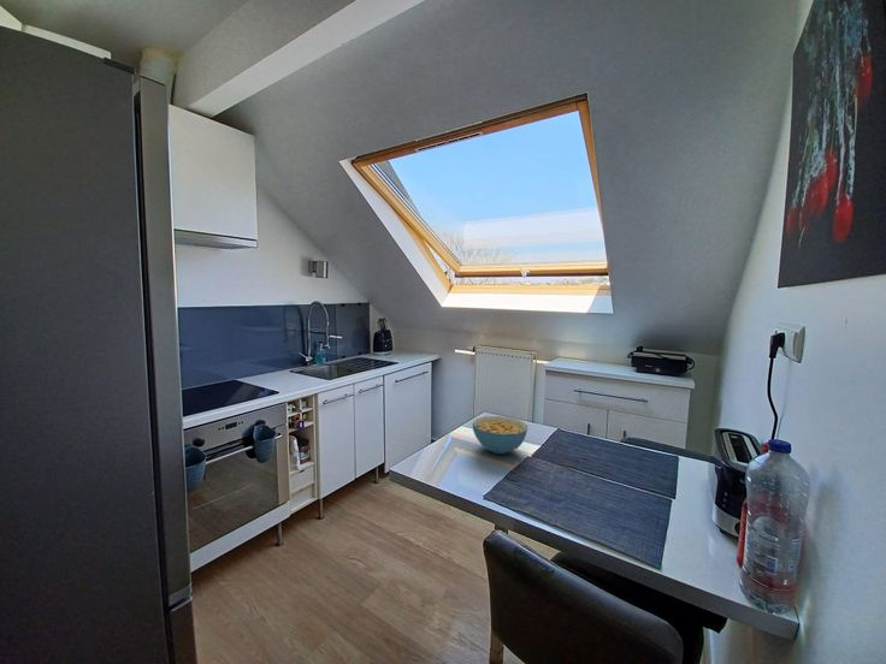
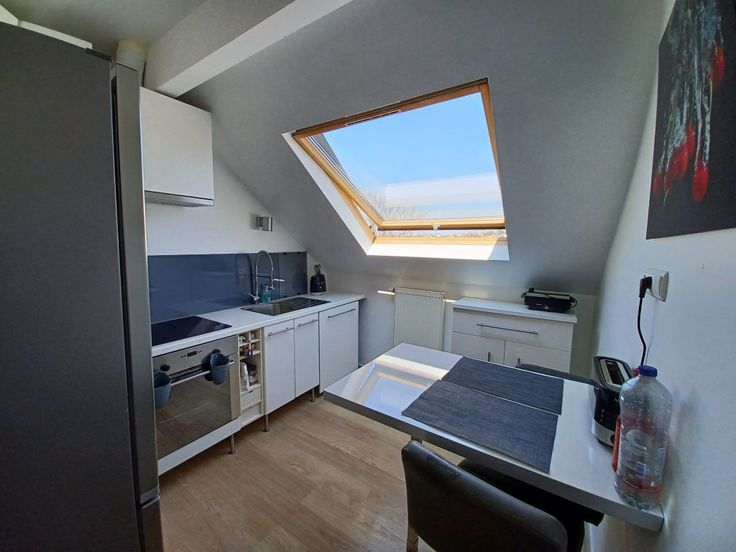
- cereal bowl (498, 437)
